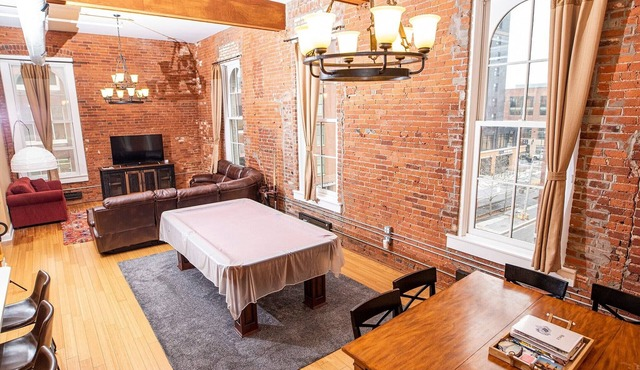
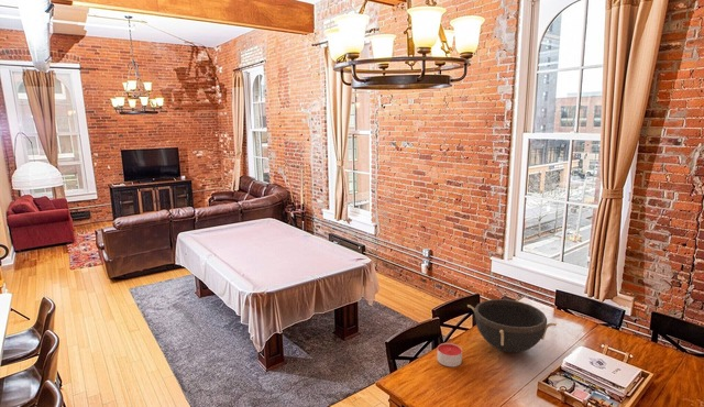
+ bowl (508, 330)
+ candle (449, 354)
